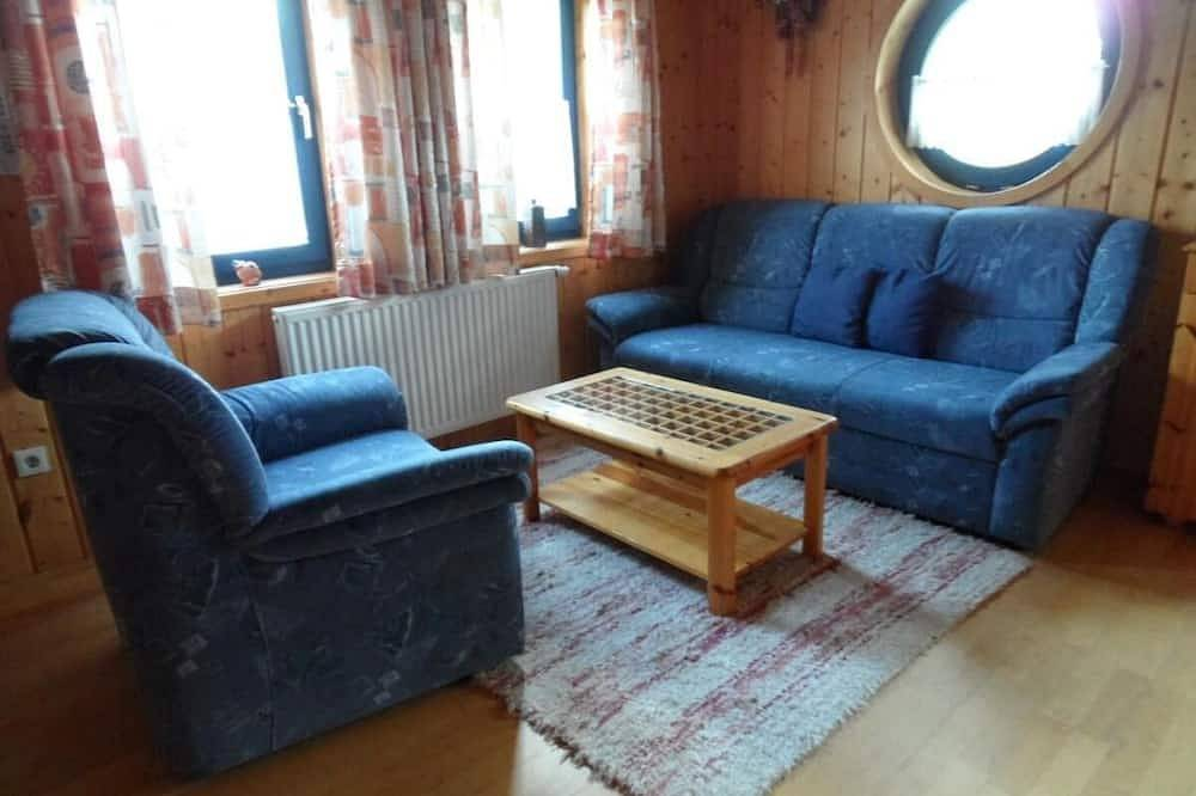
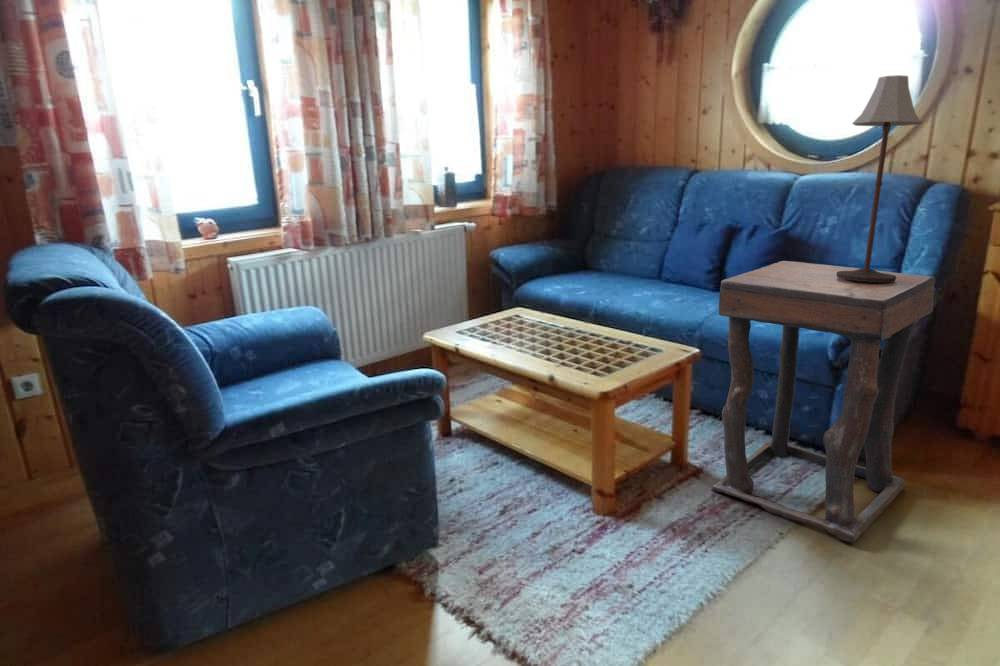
+ table lamp (876, 181)
+ side table (795, 381)
